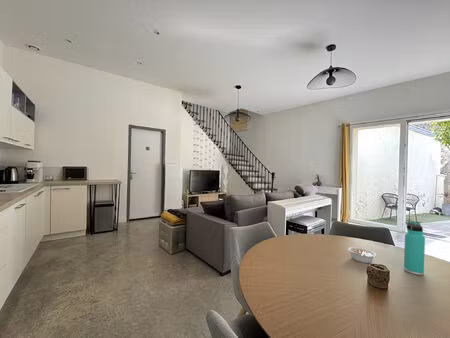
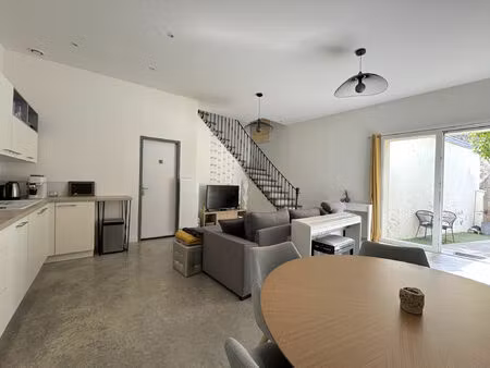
- thermos bottle (414, 246)
- legume (362, 255)
